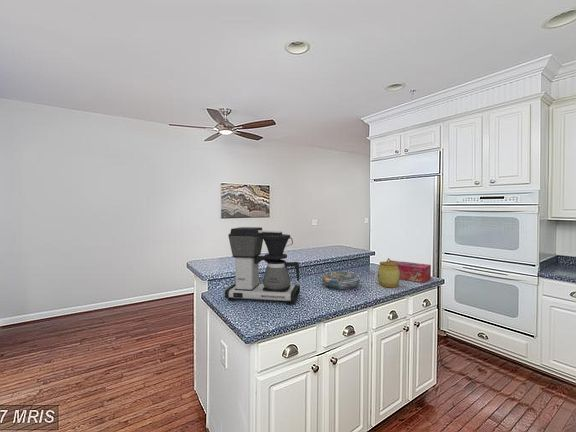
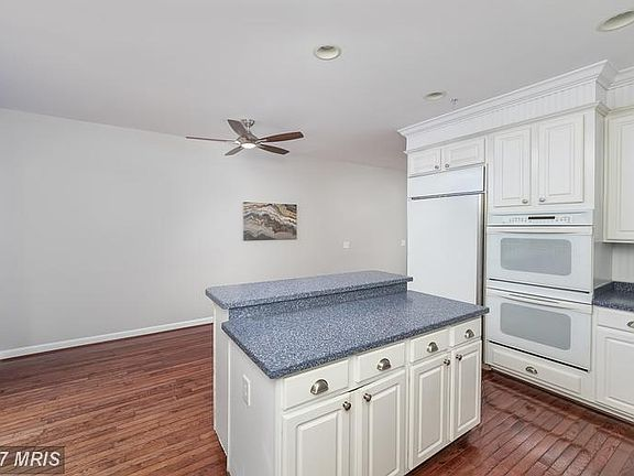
- jar (388, 271)
- coffee maker (265, 261)
- decorative bowl (340, 279)
- tissue box (406, 270)
